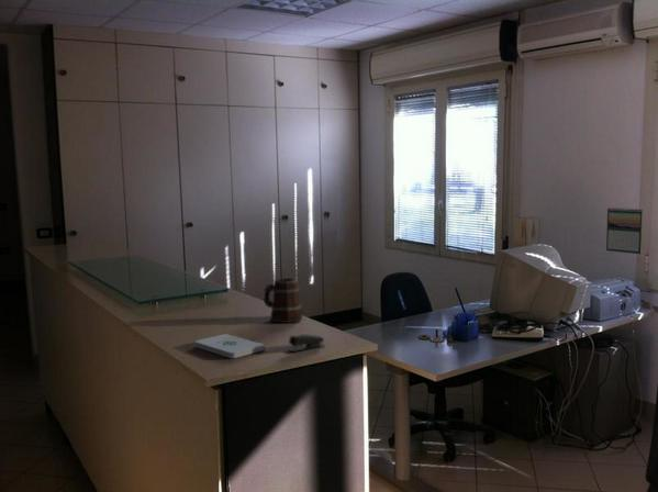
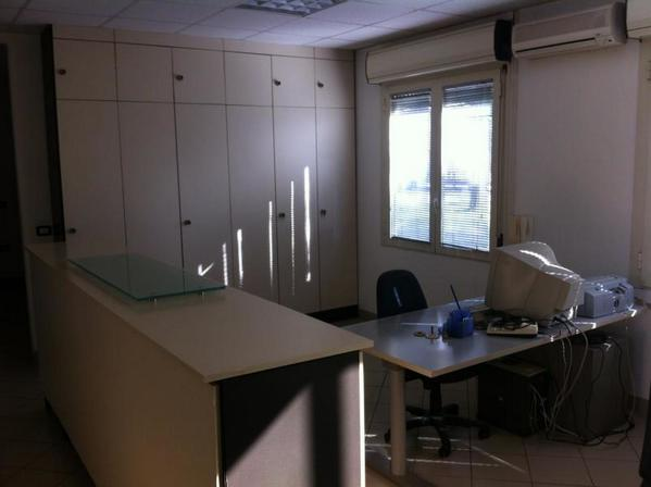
- mug (280, 299)
- calendar (624, 230)
- notepad (228, 345)
- stapler (306, 340)
